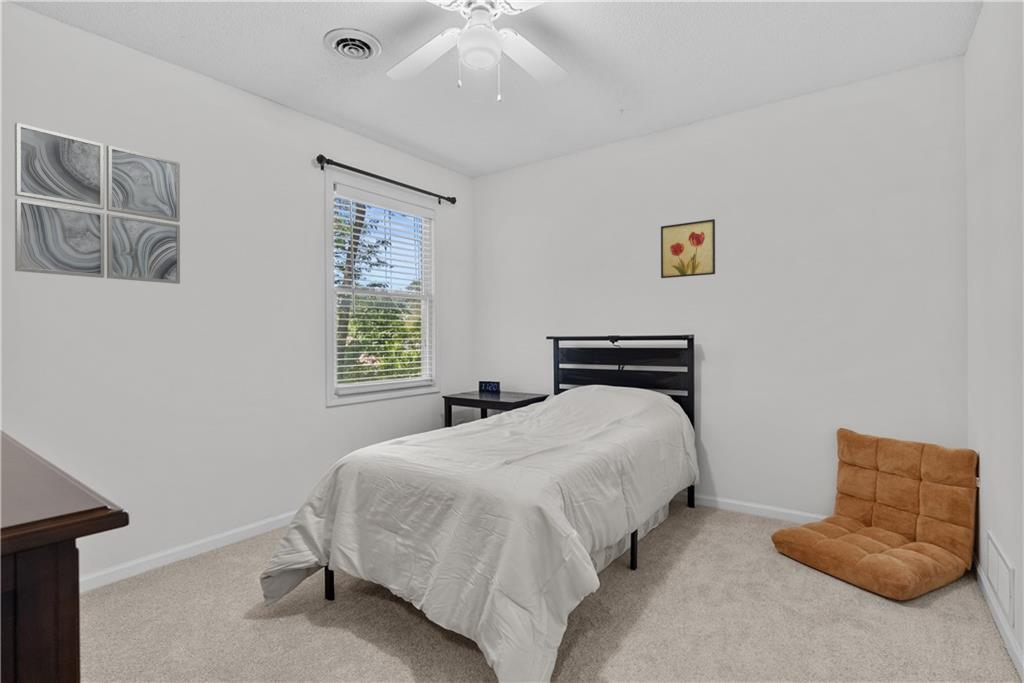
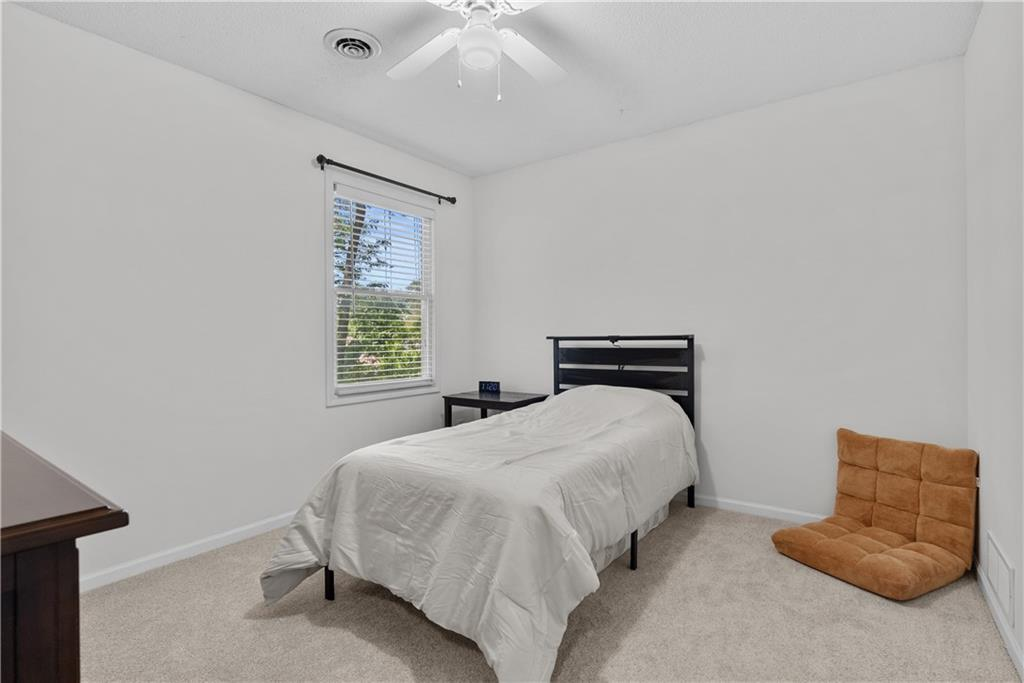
- wall art (107, 210)
- wall art (687, 249)
